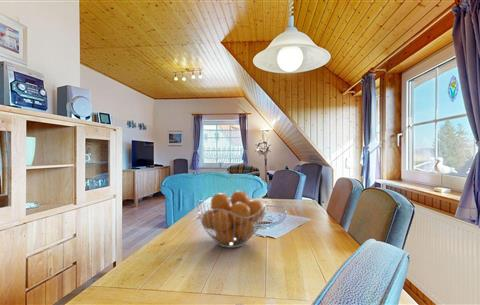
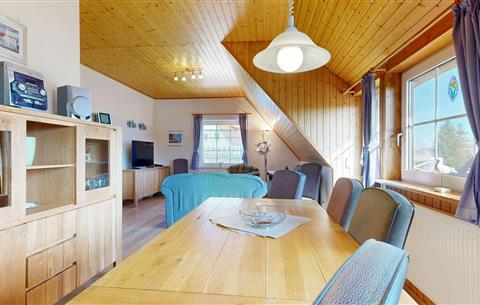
- fruit basket (231, 217)
